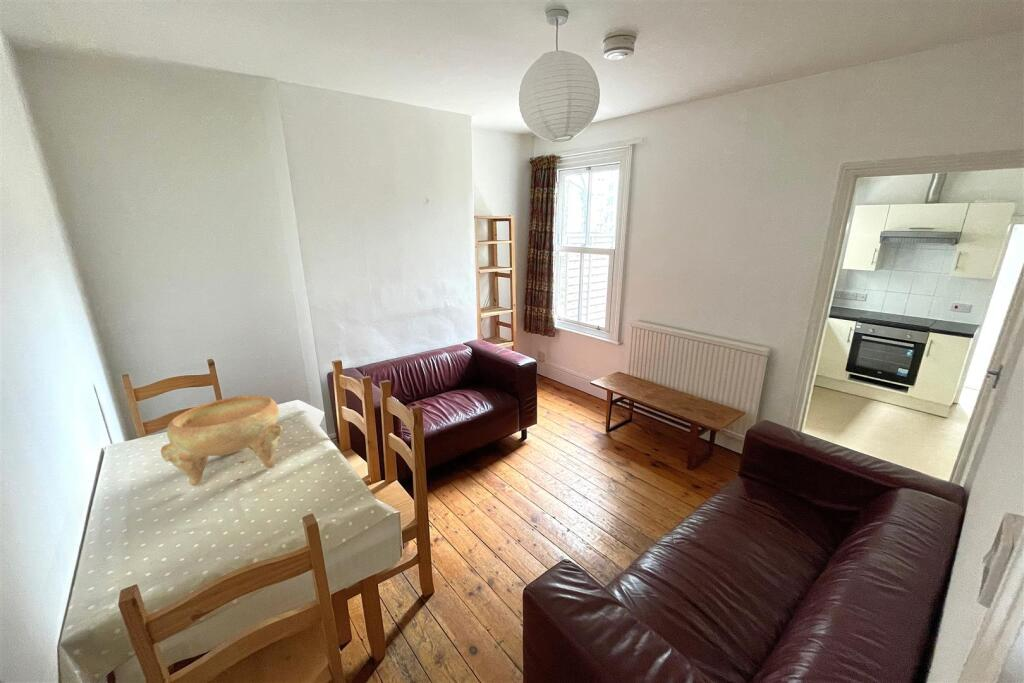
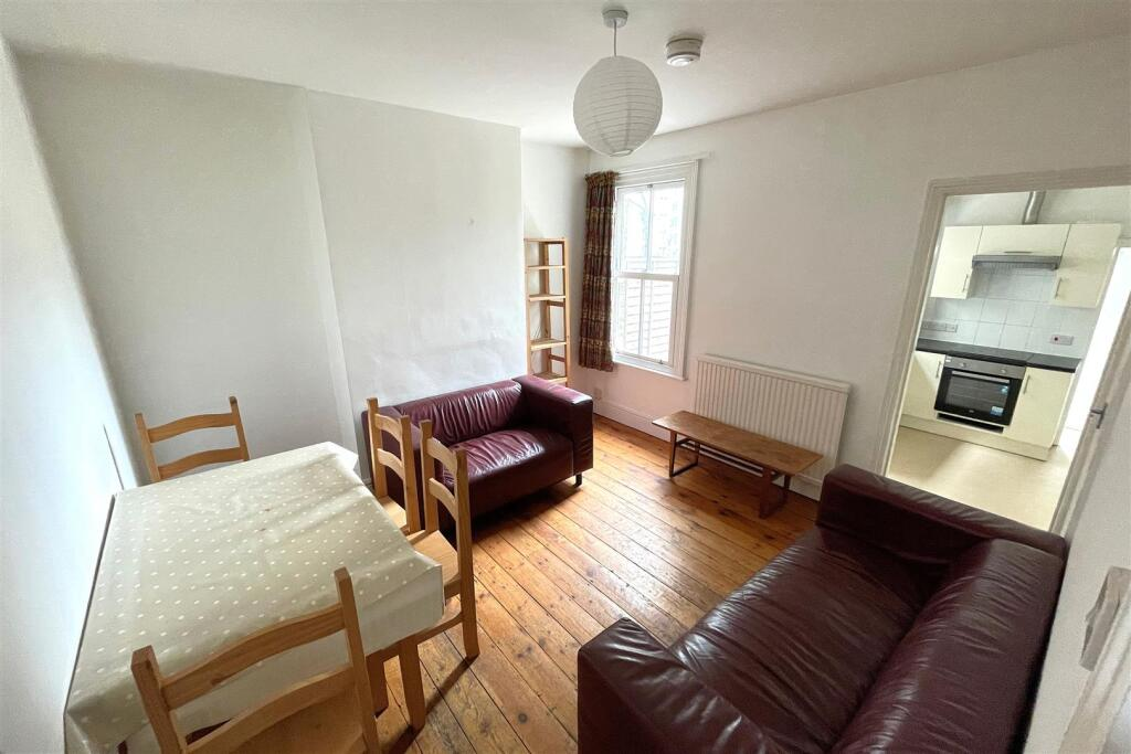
- decorative bowl (234, 435)
